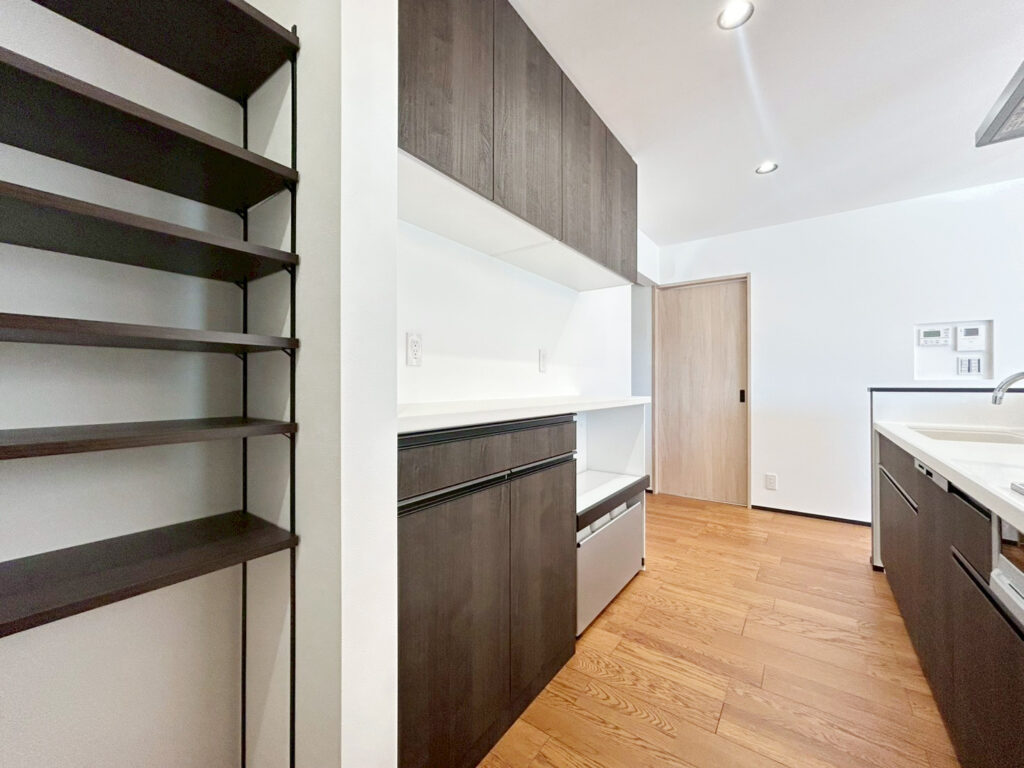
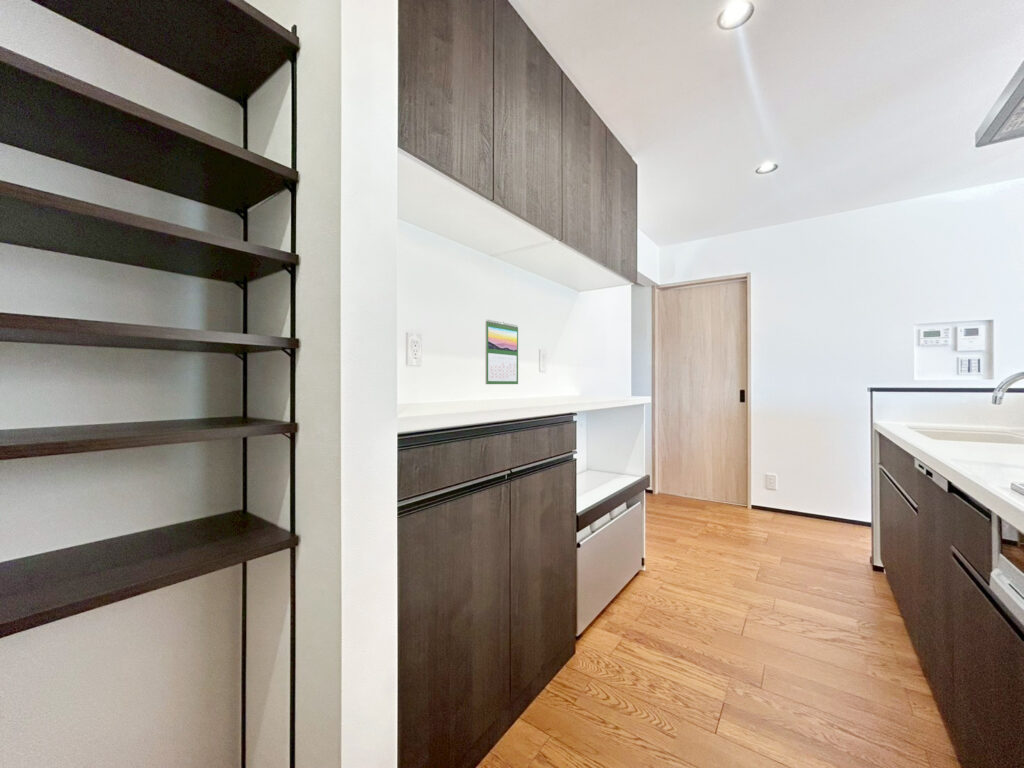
+ calendar (502, 352)
